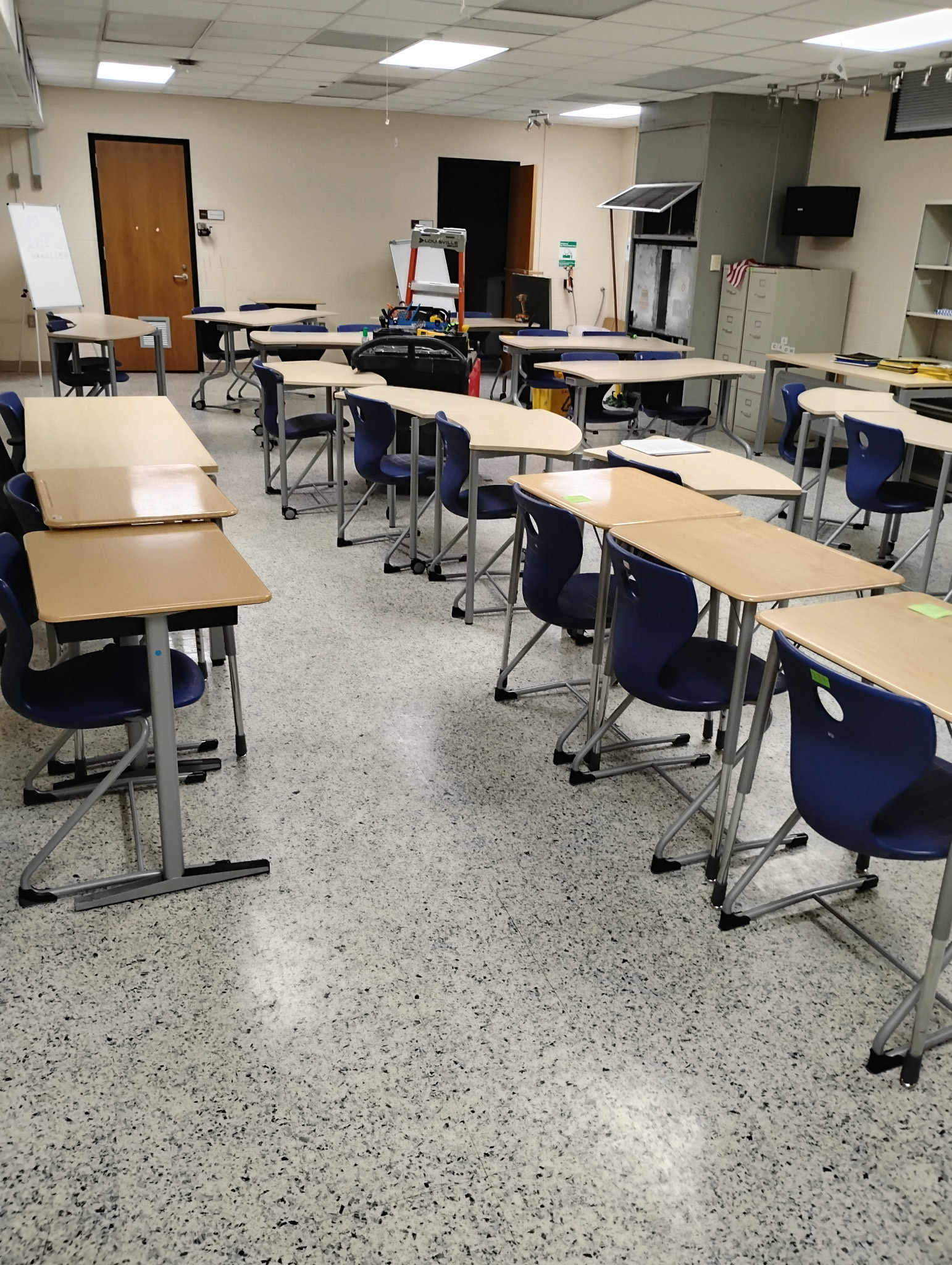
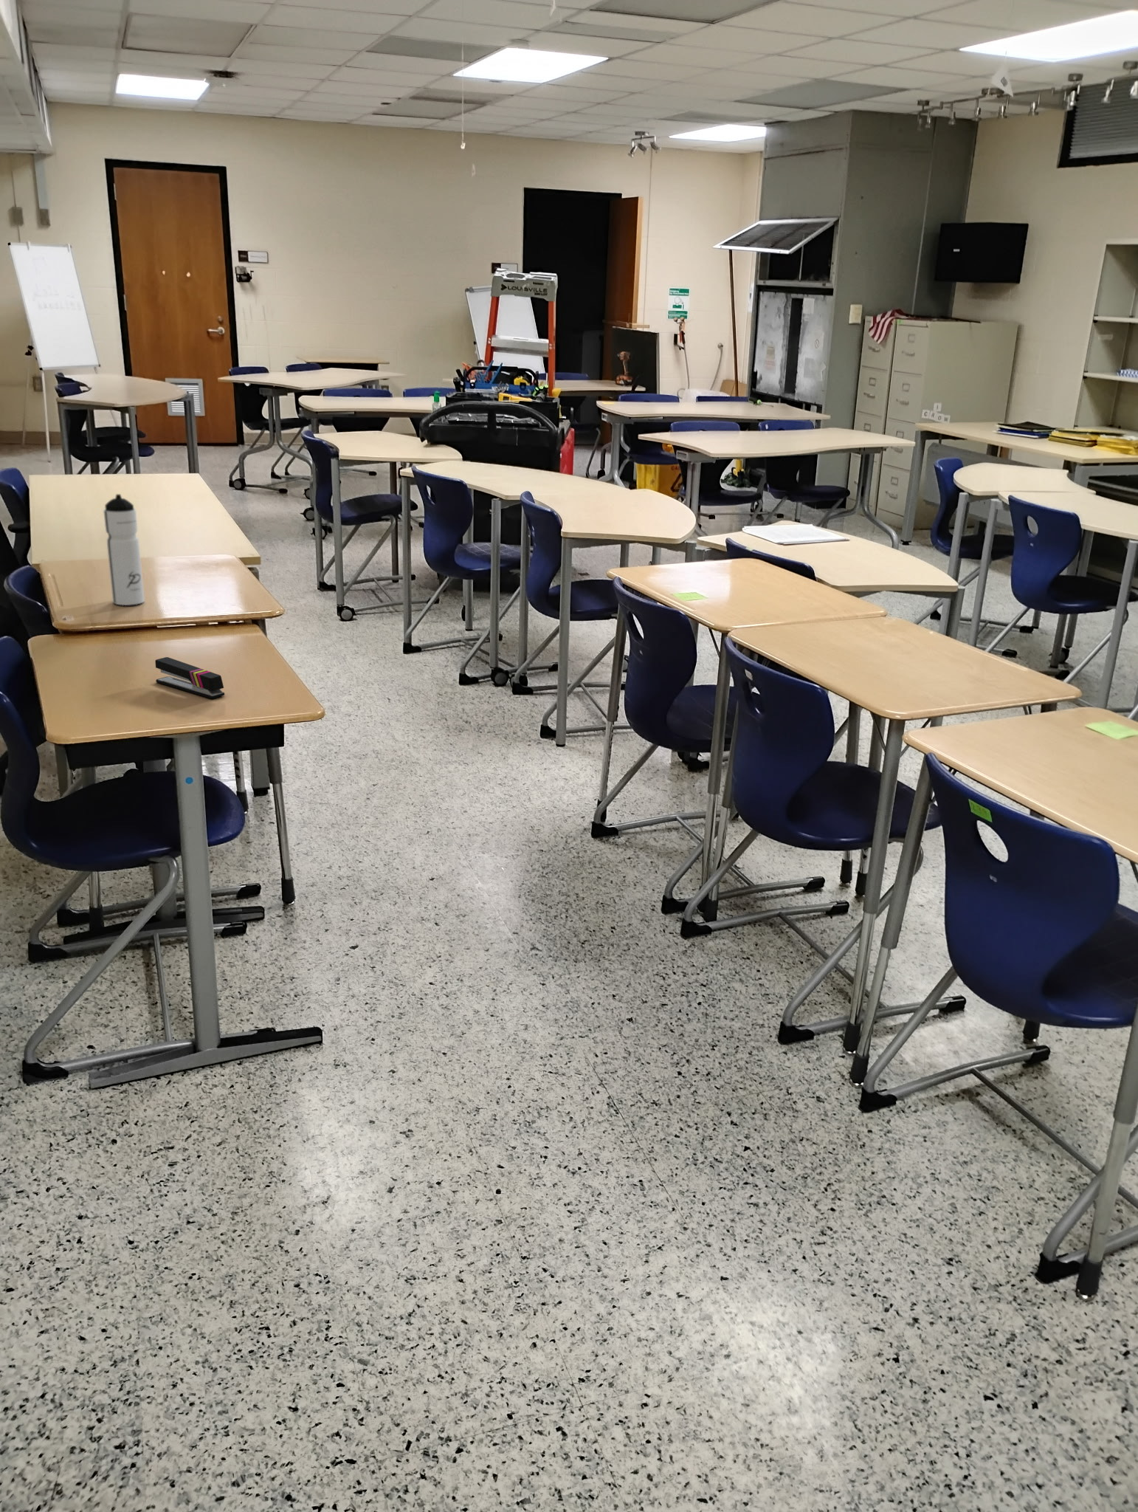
+ water bottle (123, 549)
+ stapler (189, 677)
